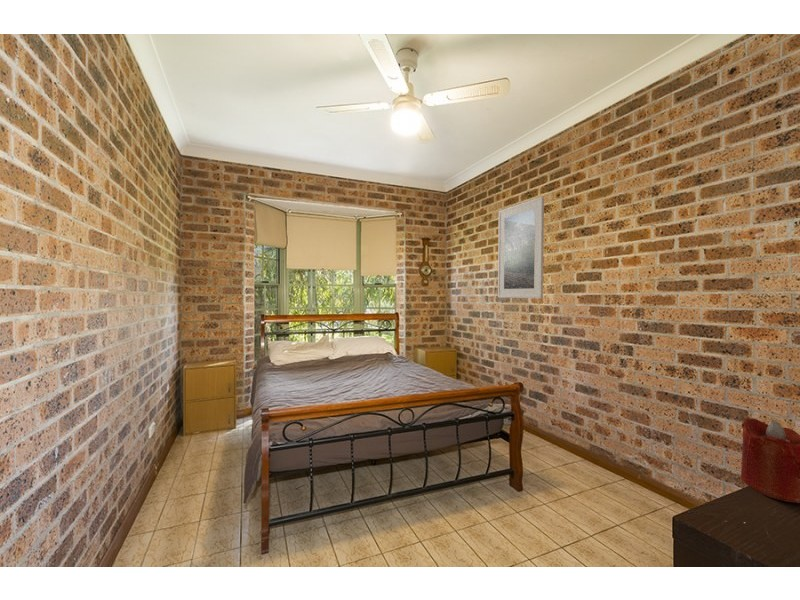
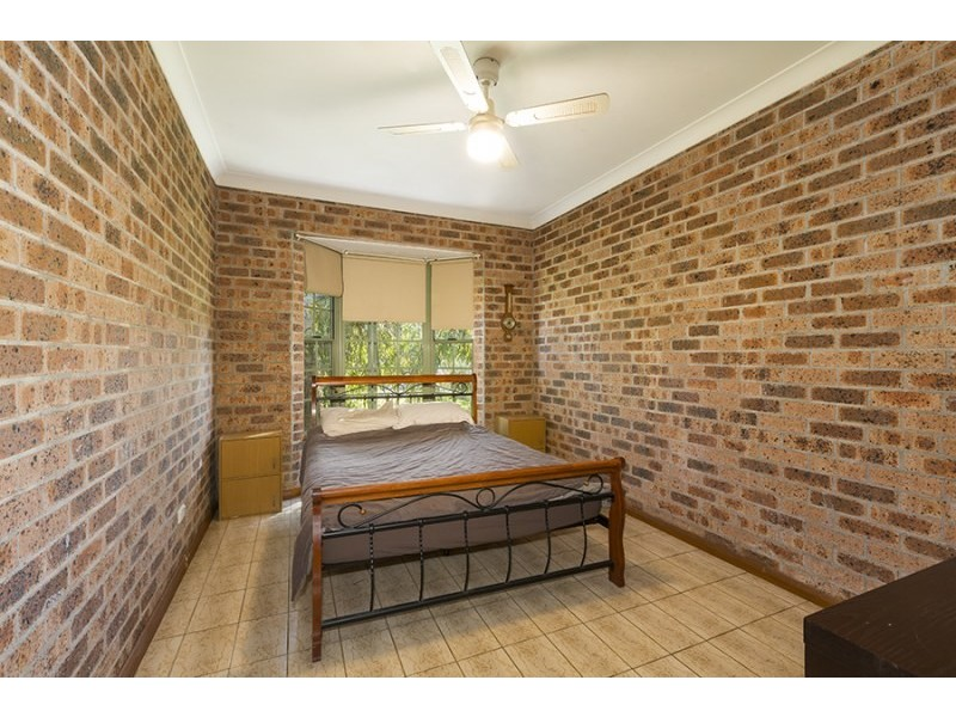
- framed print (518, 251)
- candle (774, 454)
